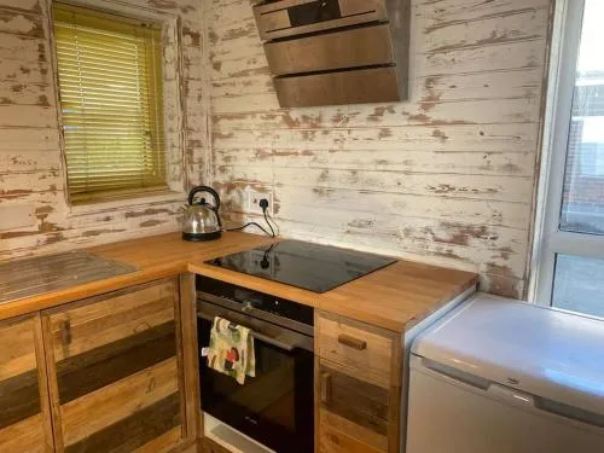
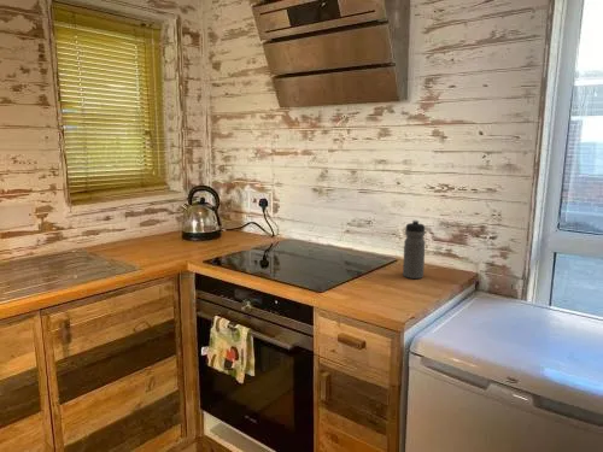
+ water bottle (414, 248)
